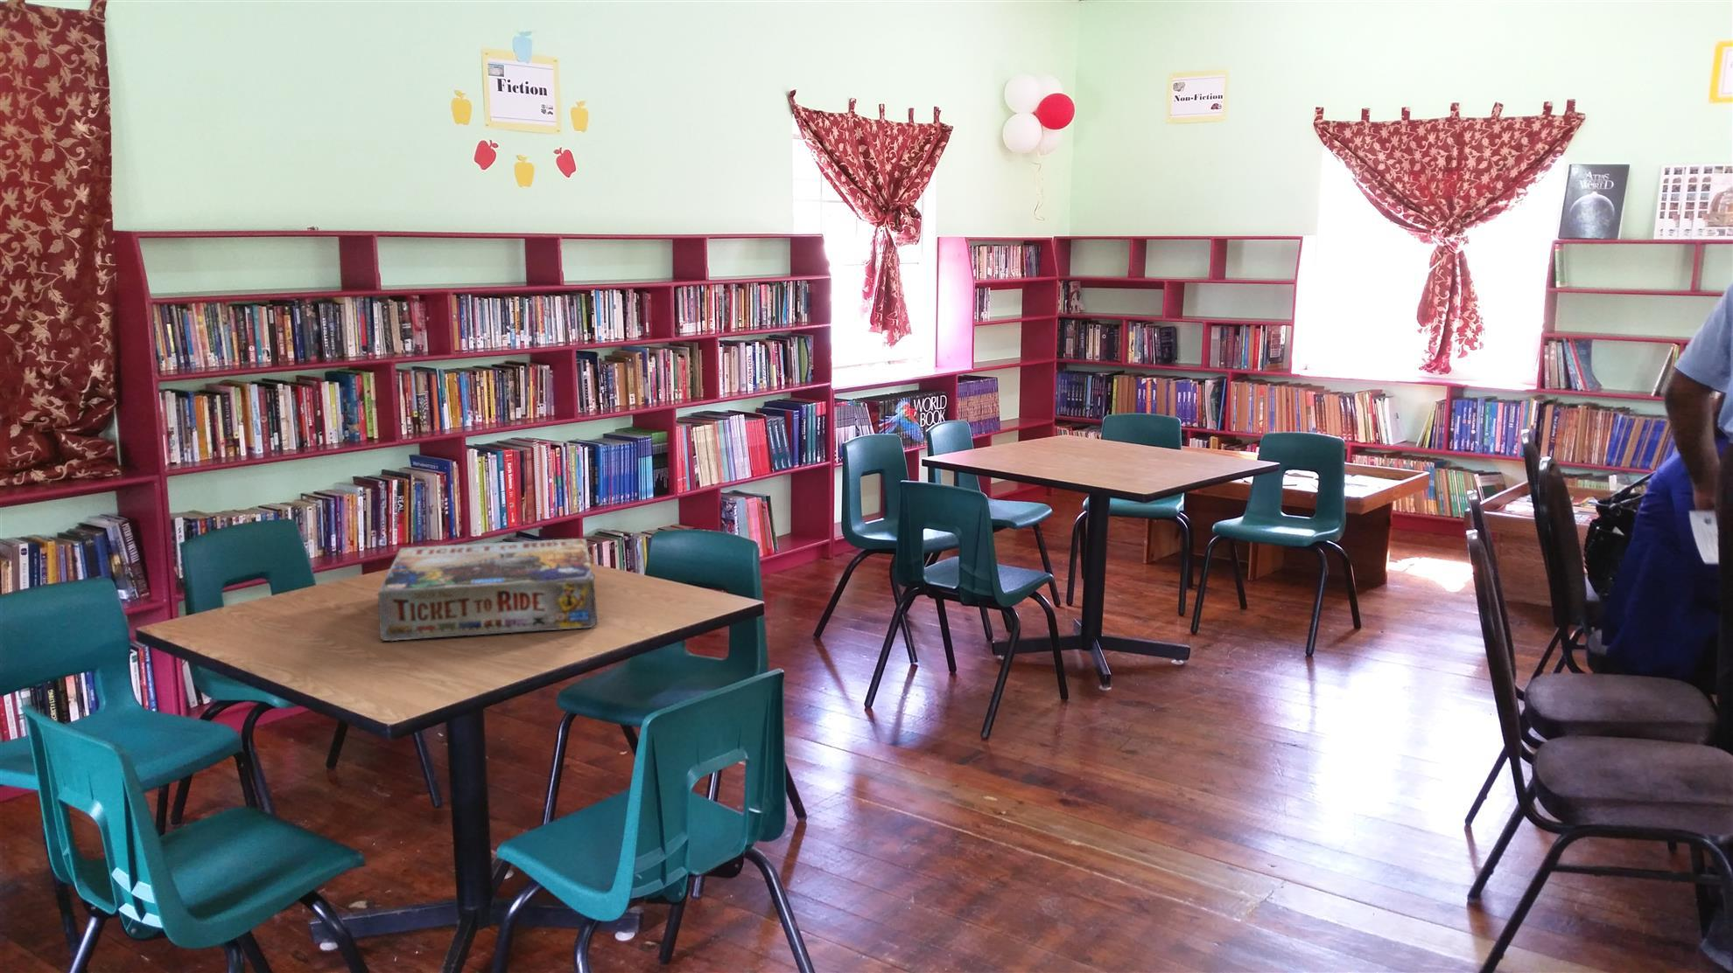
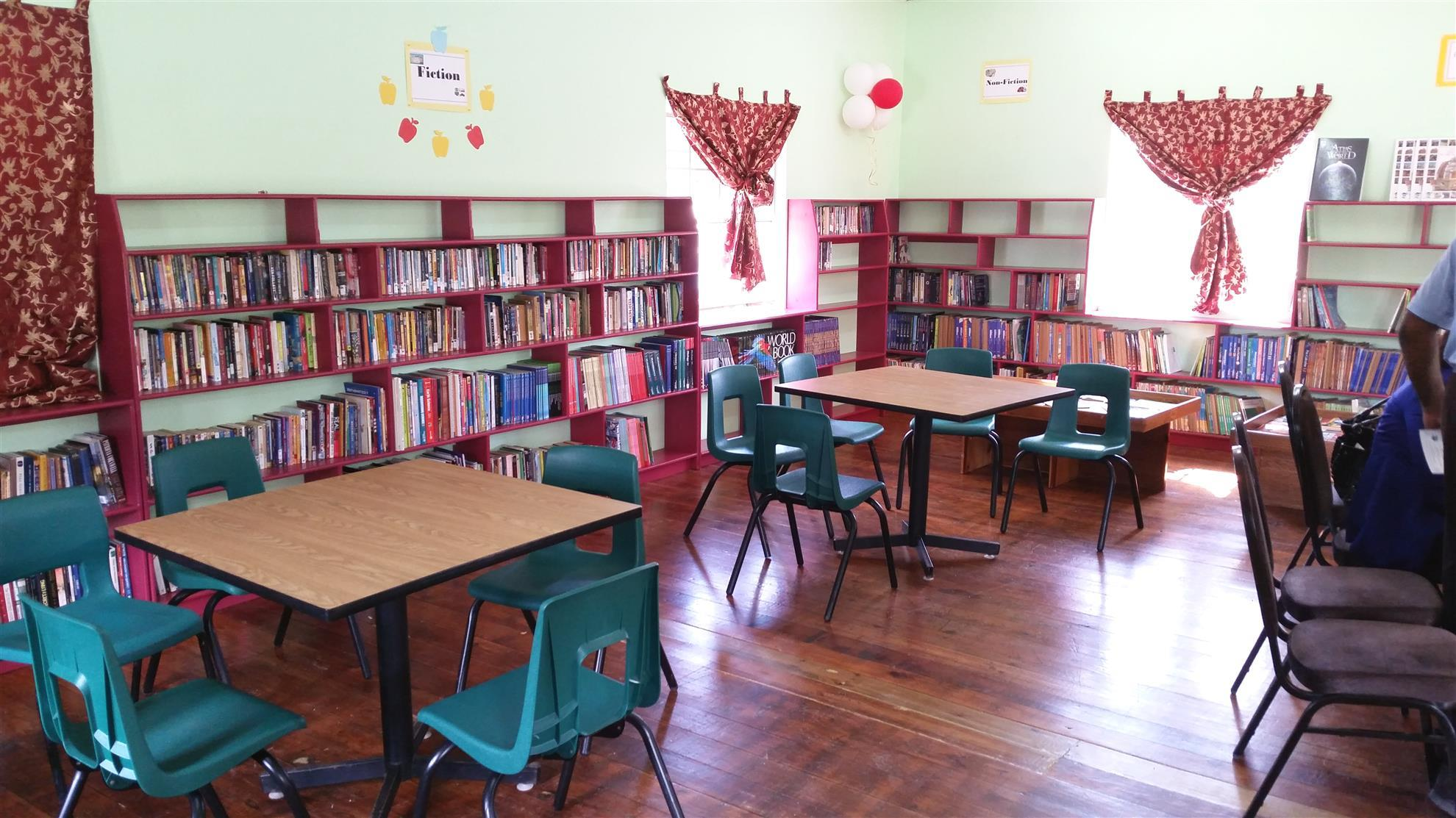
- board game (493, 585)
